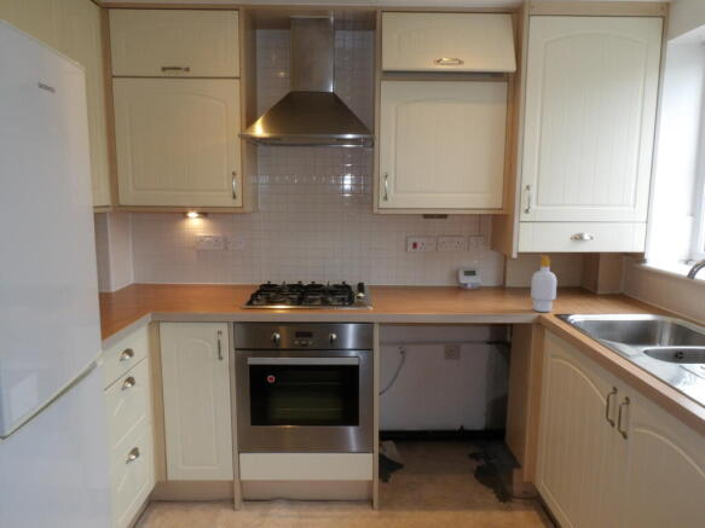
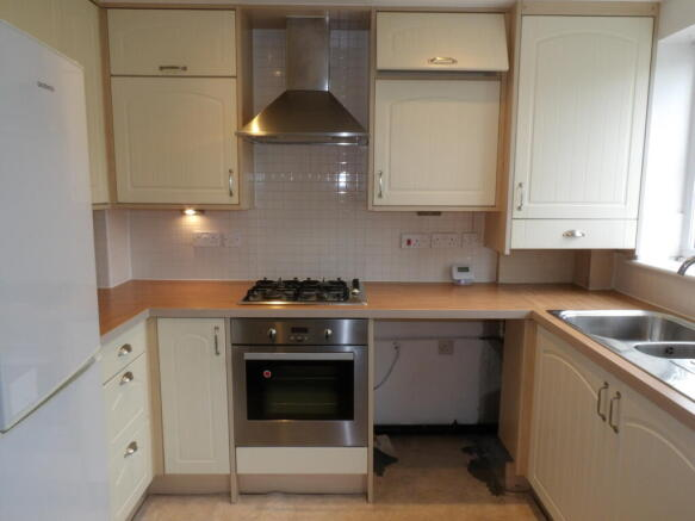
- soap bottle (543, 283)
